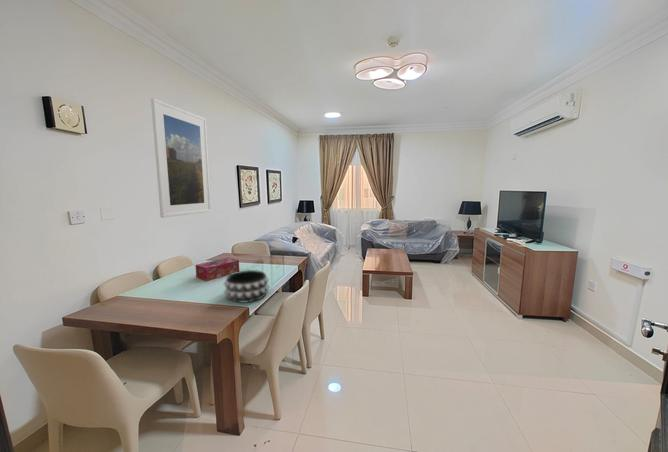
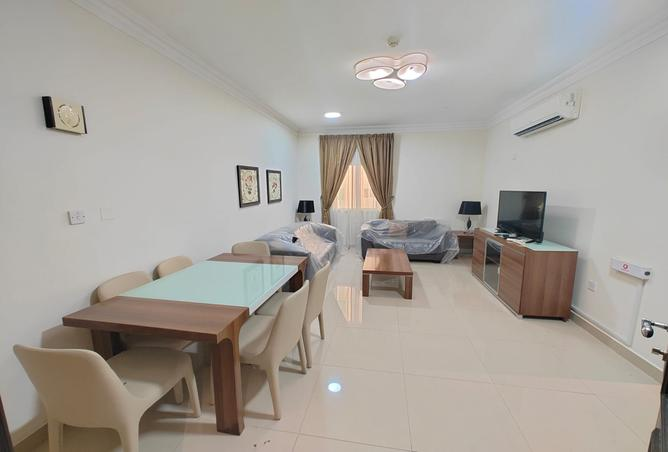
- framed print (185, 163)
- decorative bowl (247, 285)
- tissue box (218, 268)
